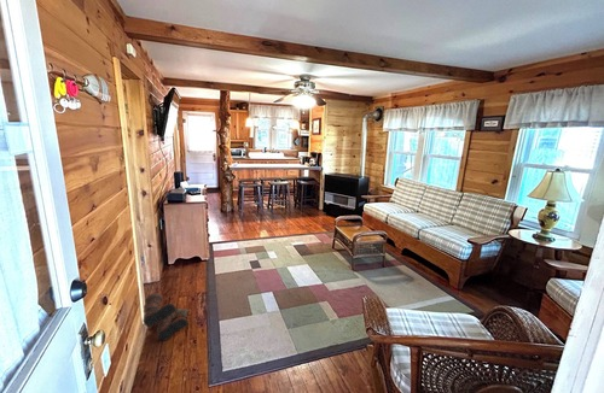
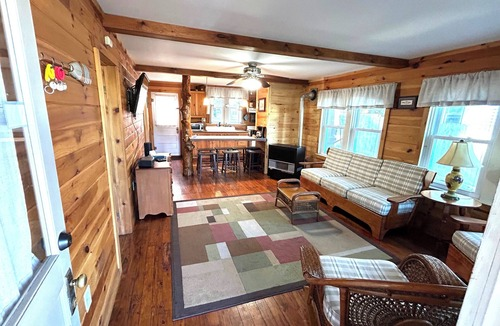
- boots (165, 310)
